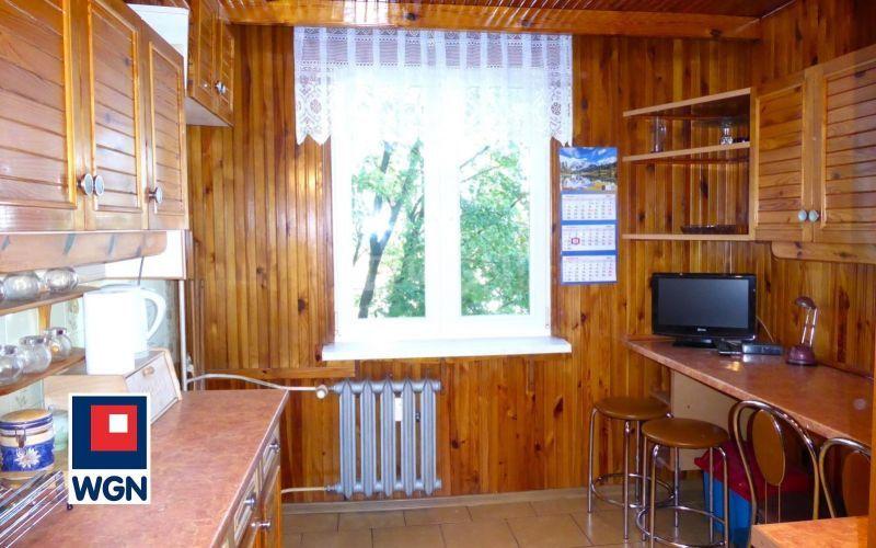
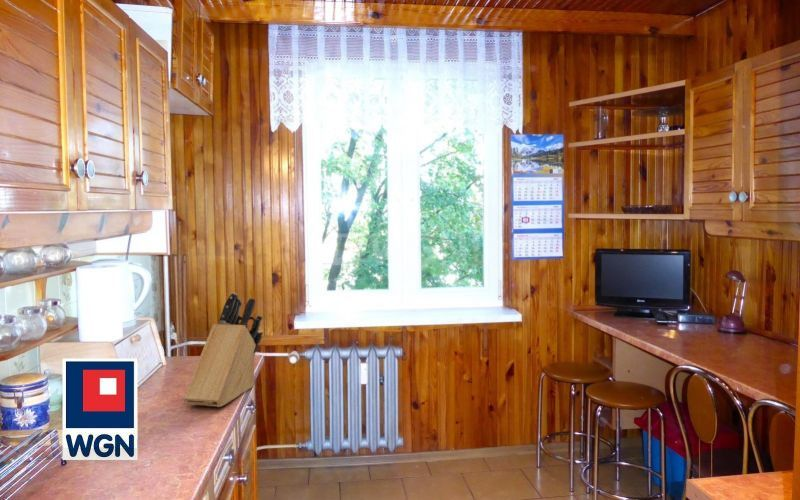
+ knife block (227, 344)
